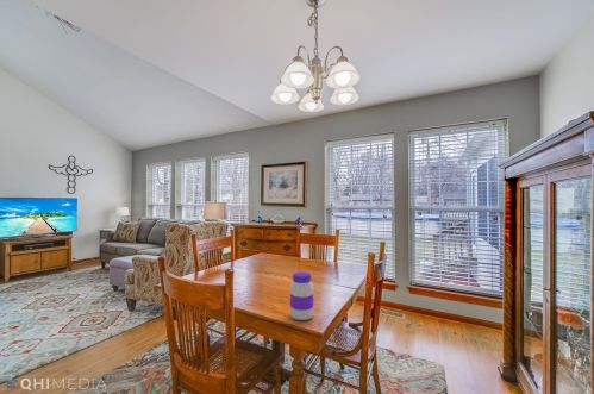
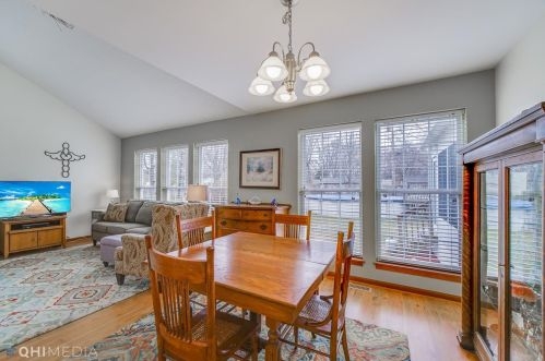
- jar (301, 294)
